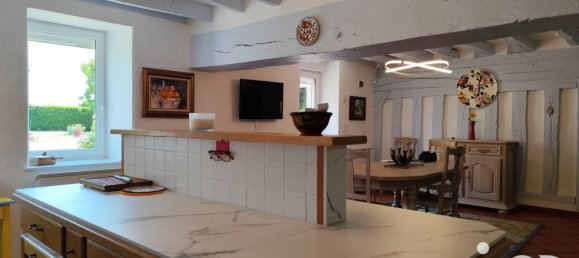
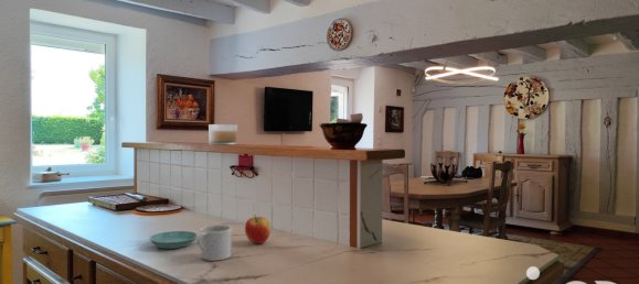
+ mug (212, 243)
+ apple (257, 228)
+ saucer (173, 240)
